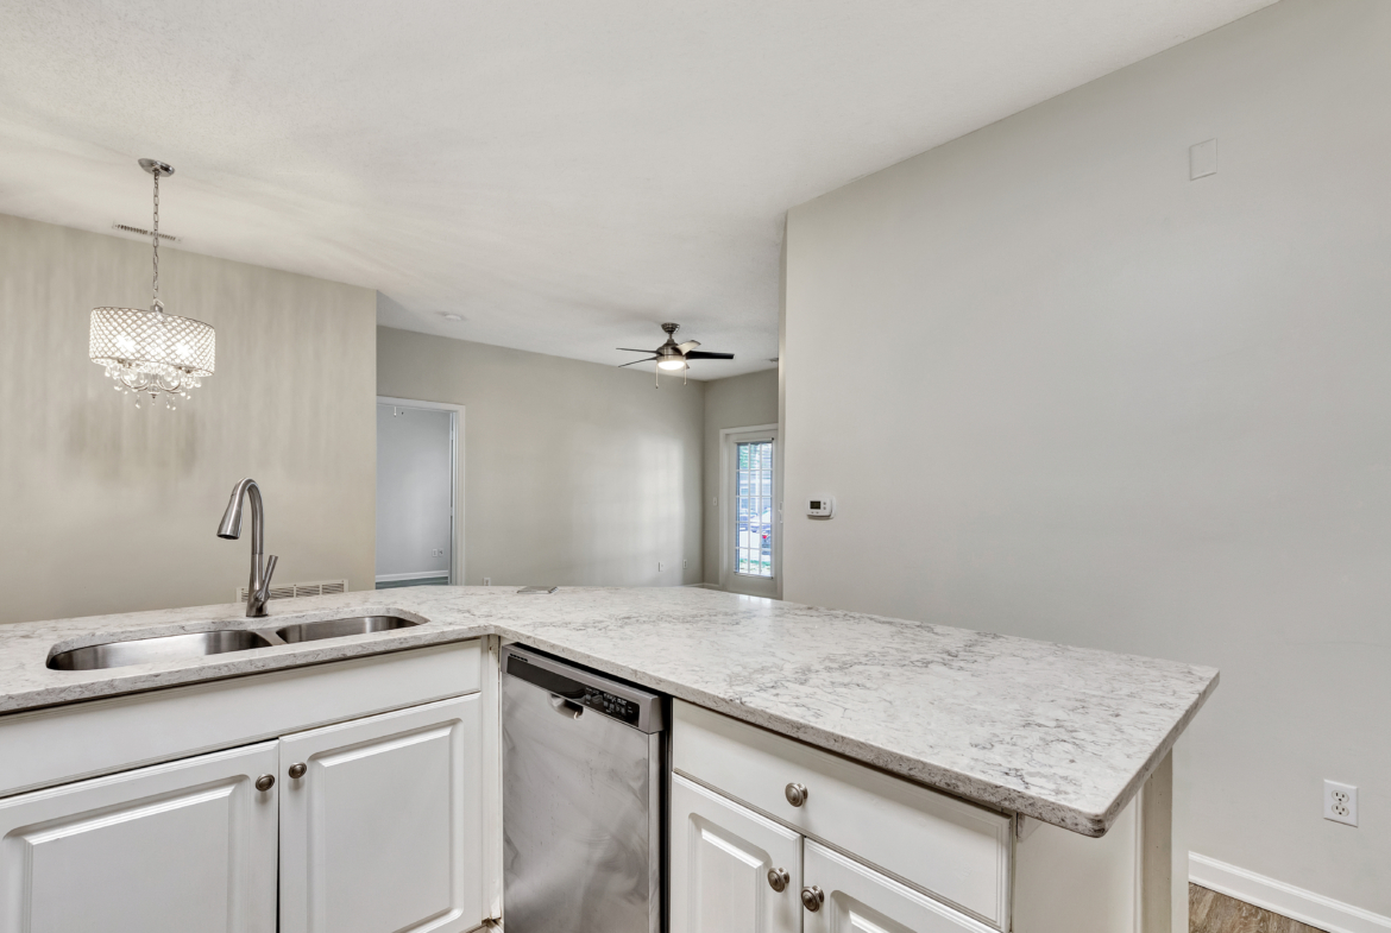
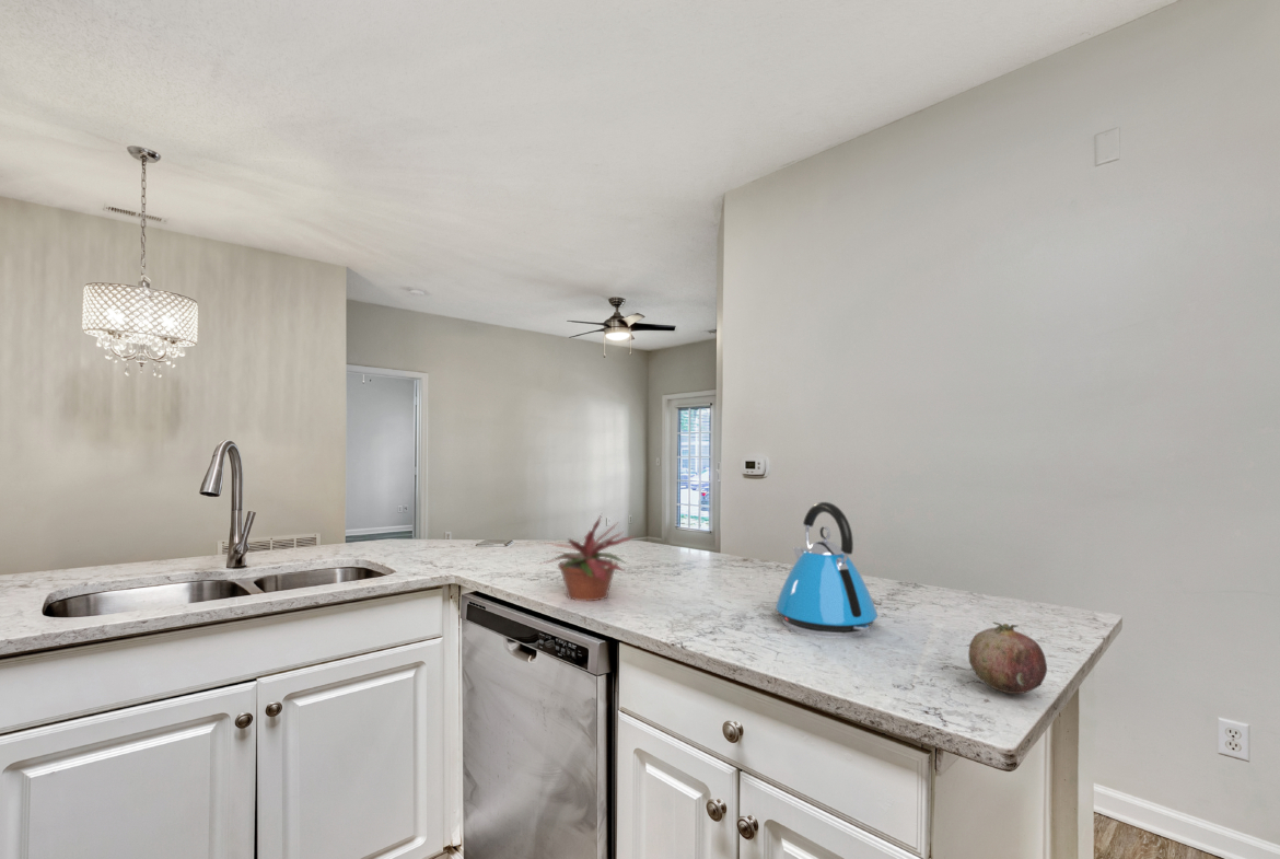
+ potted plant (589, 553)
+ fruit (1006, 657)
+ kettle (827, 564)
